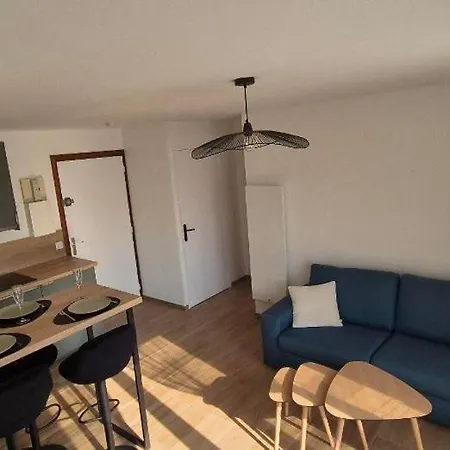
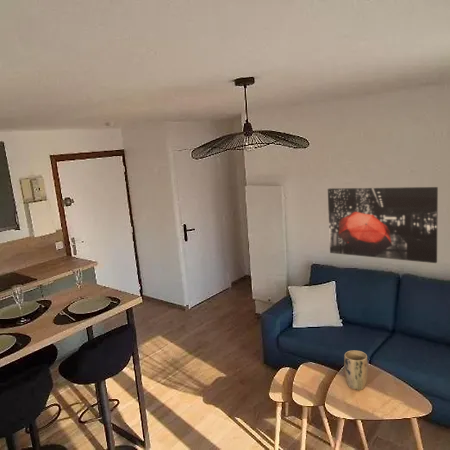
+ plant pot (356, 370)
+ wall art (378, 223)
